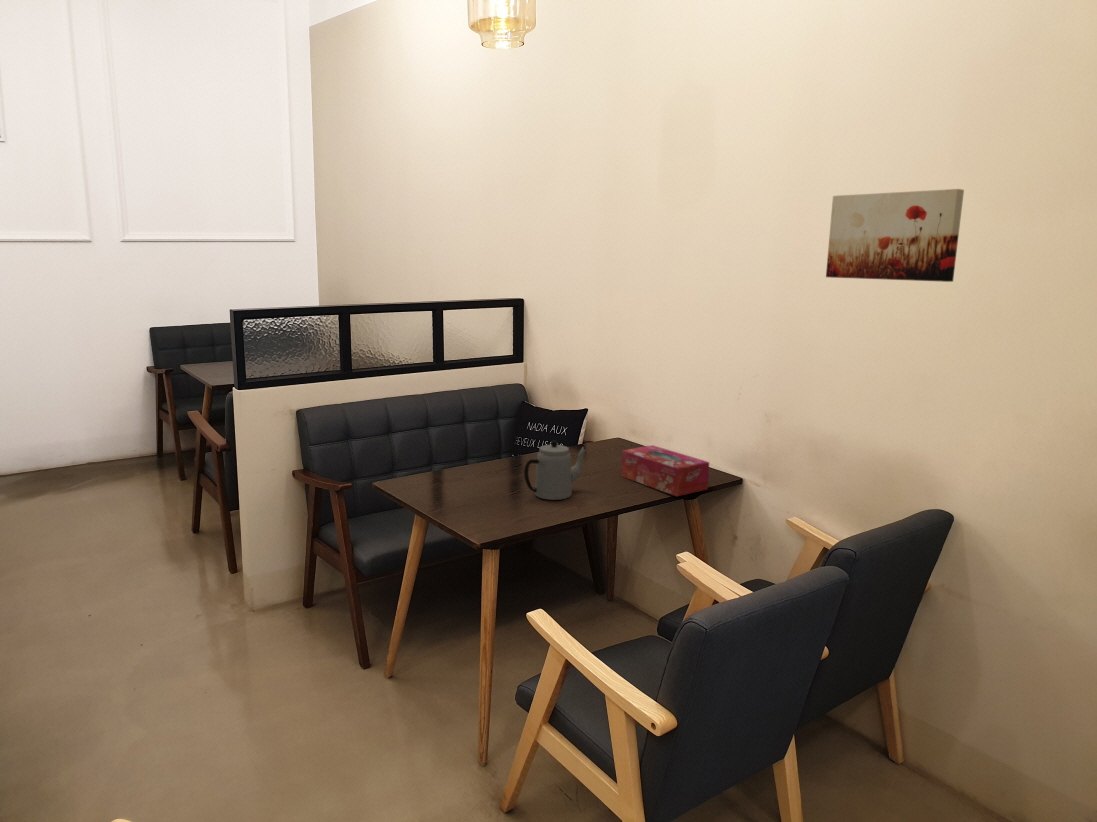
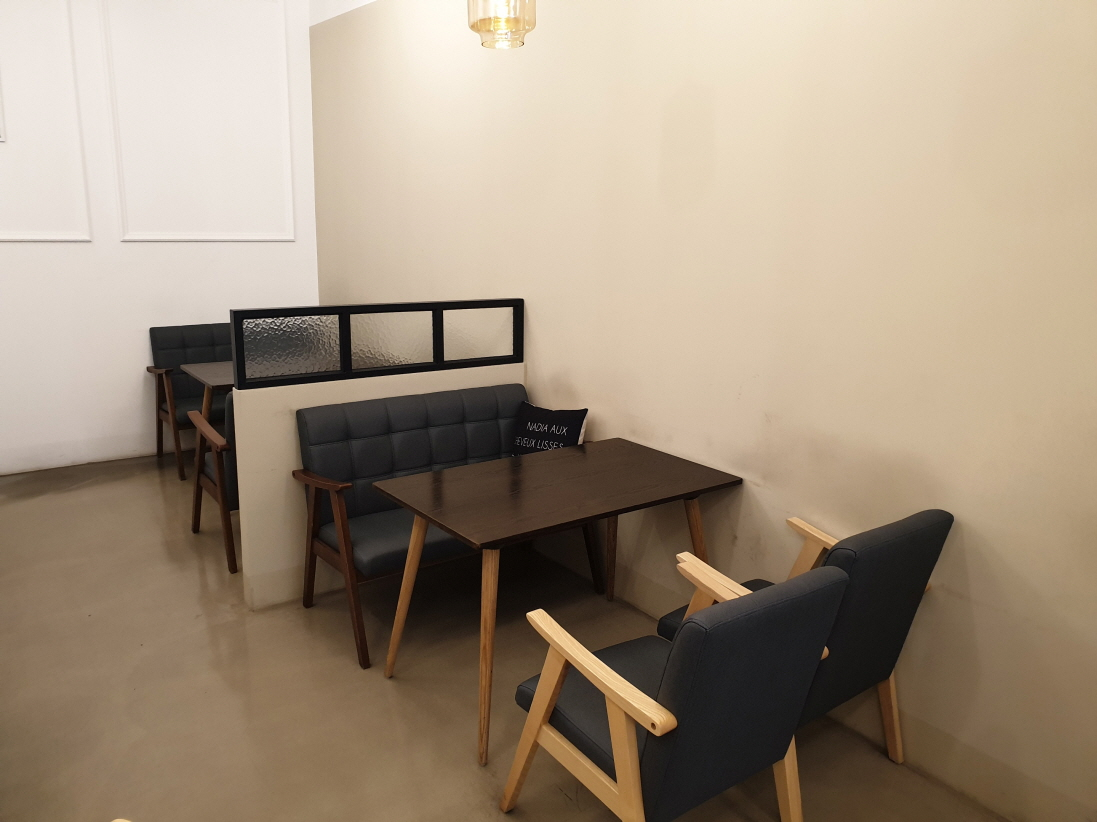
- tissue box (664, 469)
- wall art (889, 236)
- teapot (556, 467)
